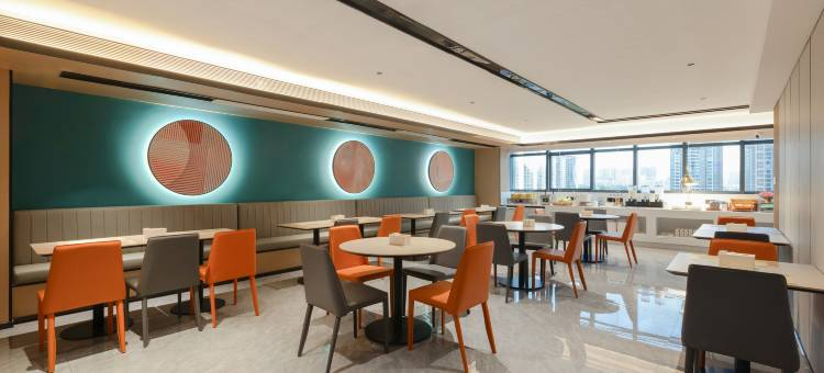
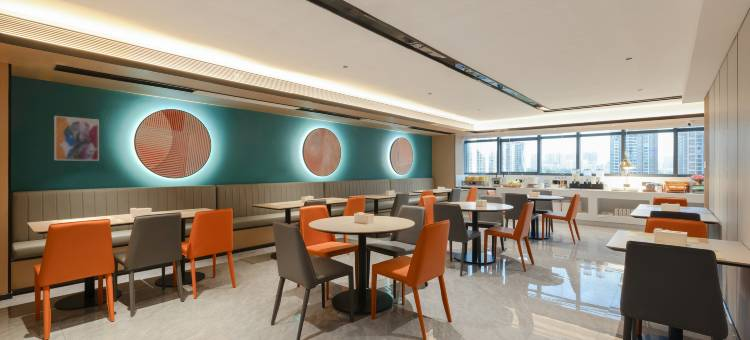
+ wall art (77, 139)
